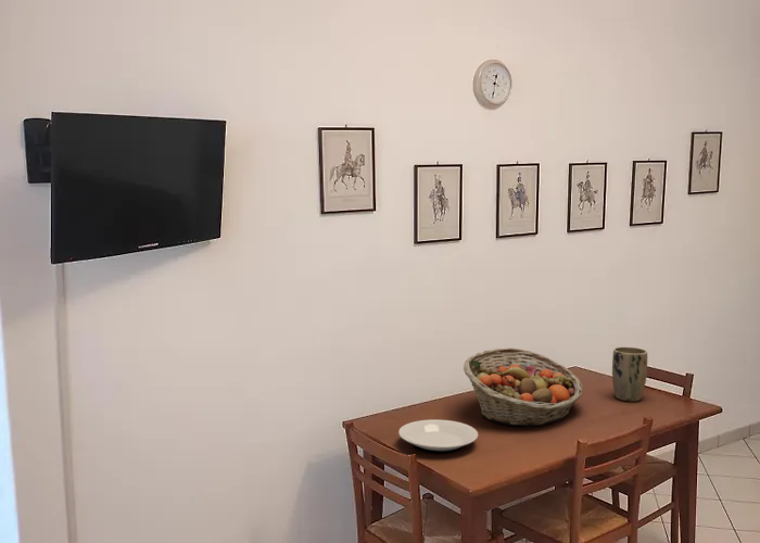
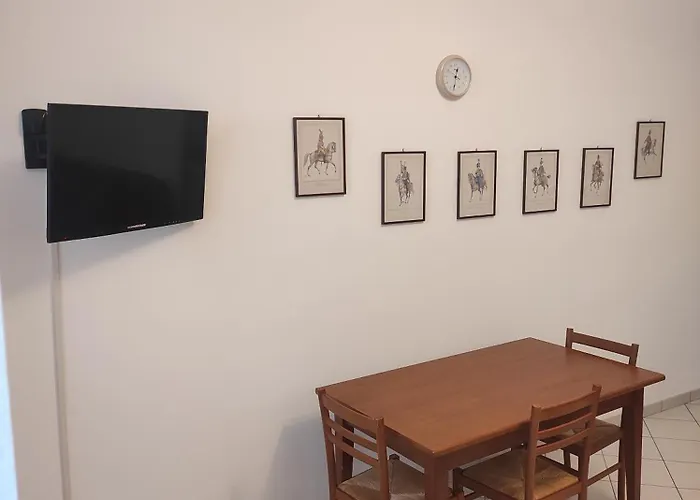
- plant pot (629, 374)
- fruit basket (522, 386)
- plate (438, 438)
